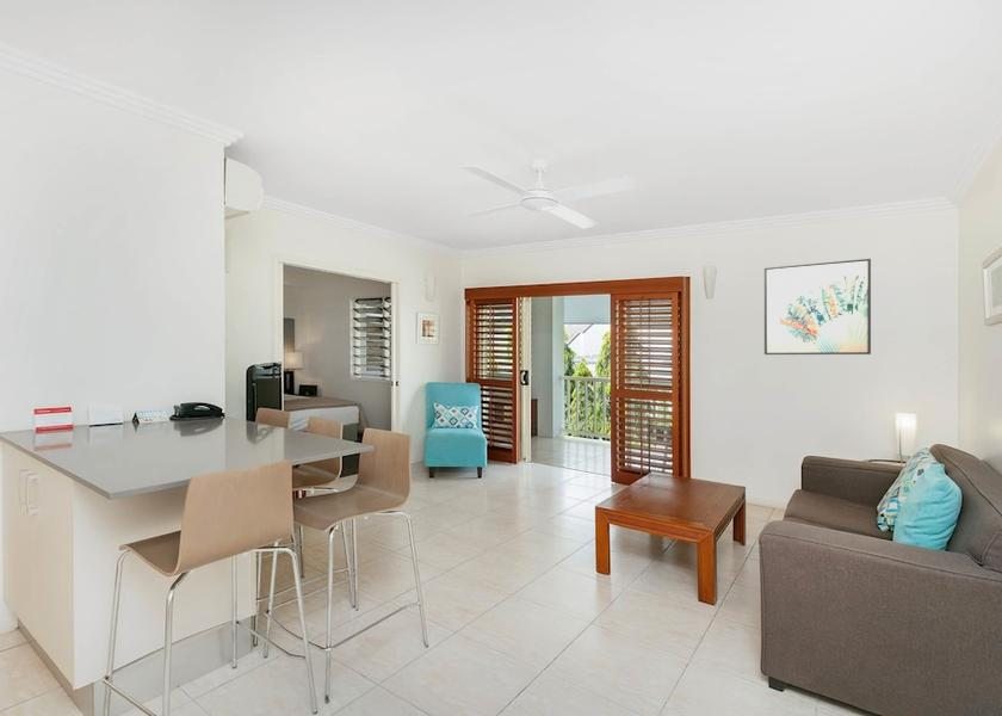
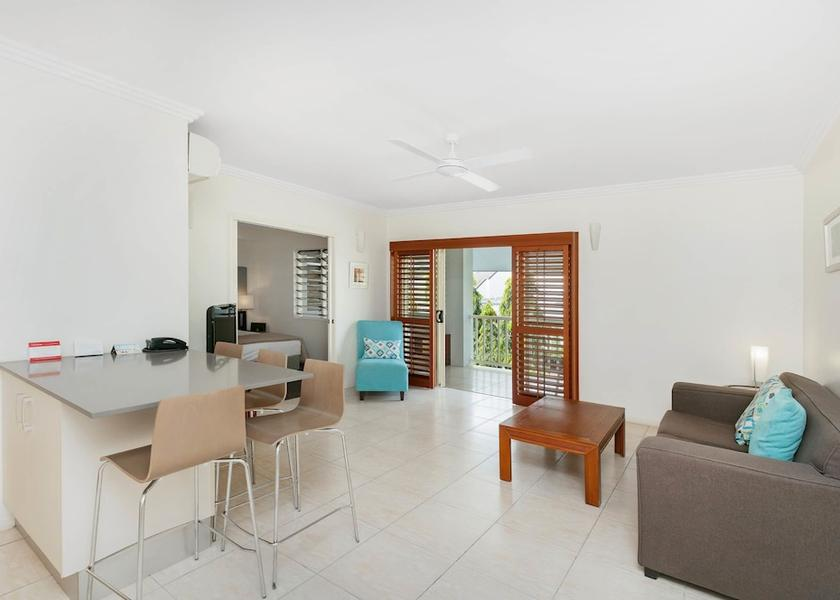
- wall art (815, 309)
